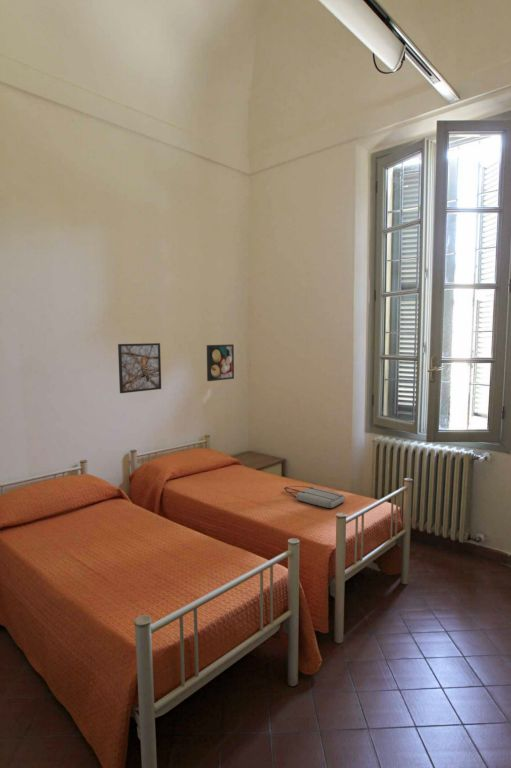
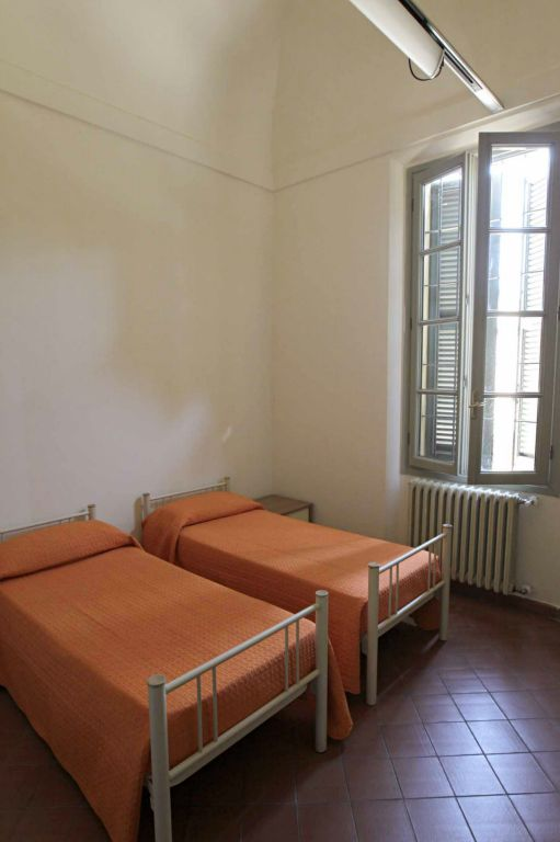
- tote bag (310, 494)
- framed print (140, 367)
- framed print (220, 362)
